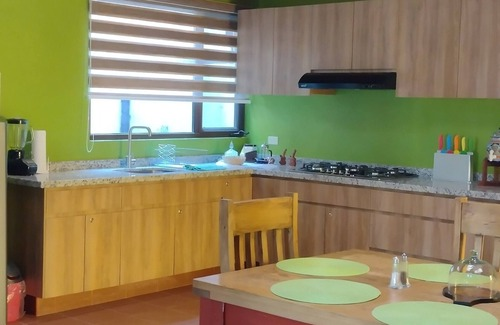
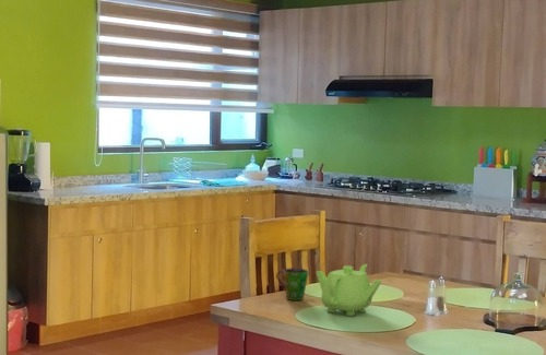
+ teapot (349, 287)
+ cup (292, 284)
